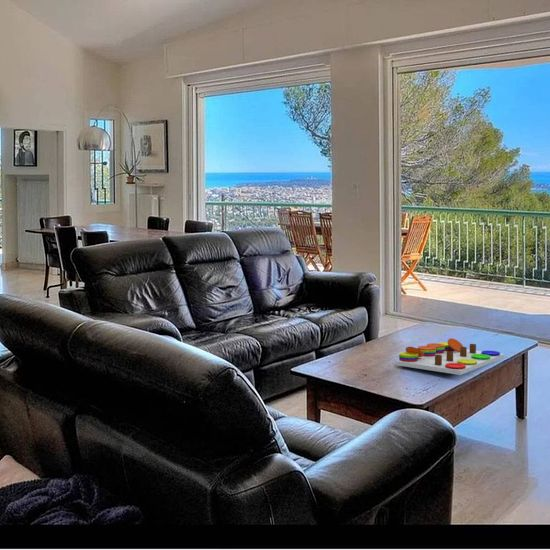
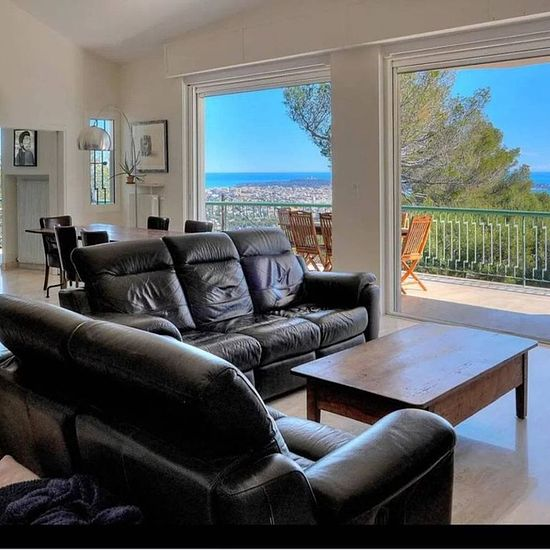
- board game (450, 353)
